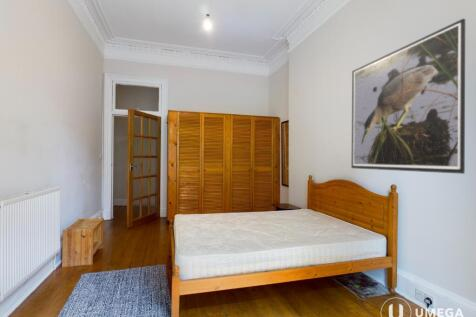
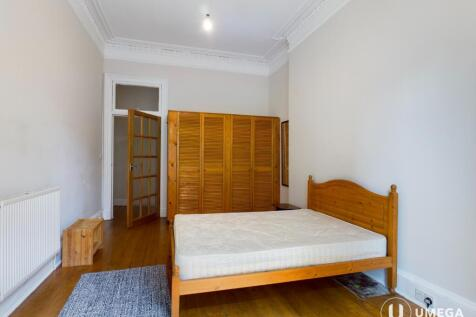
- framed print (395, 110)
